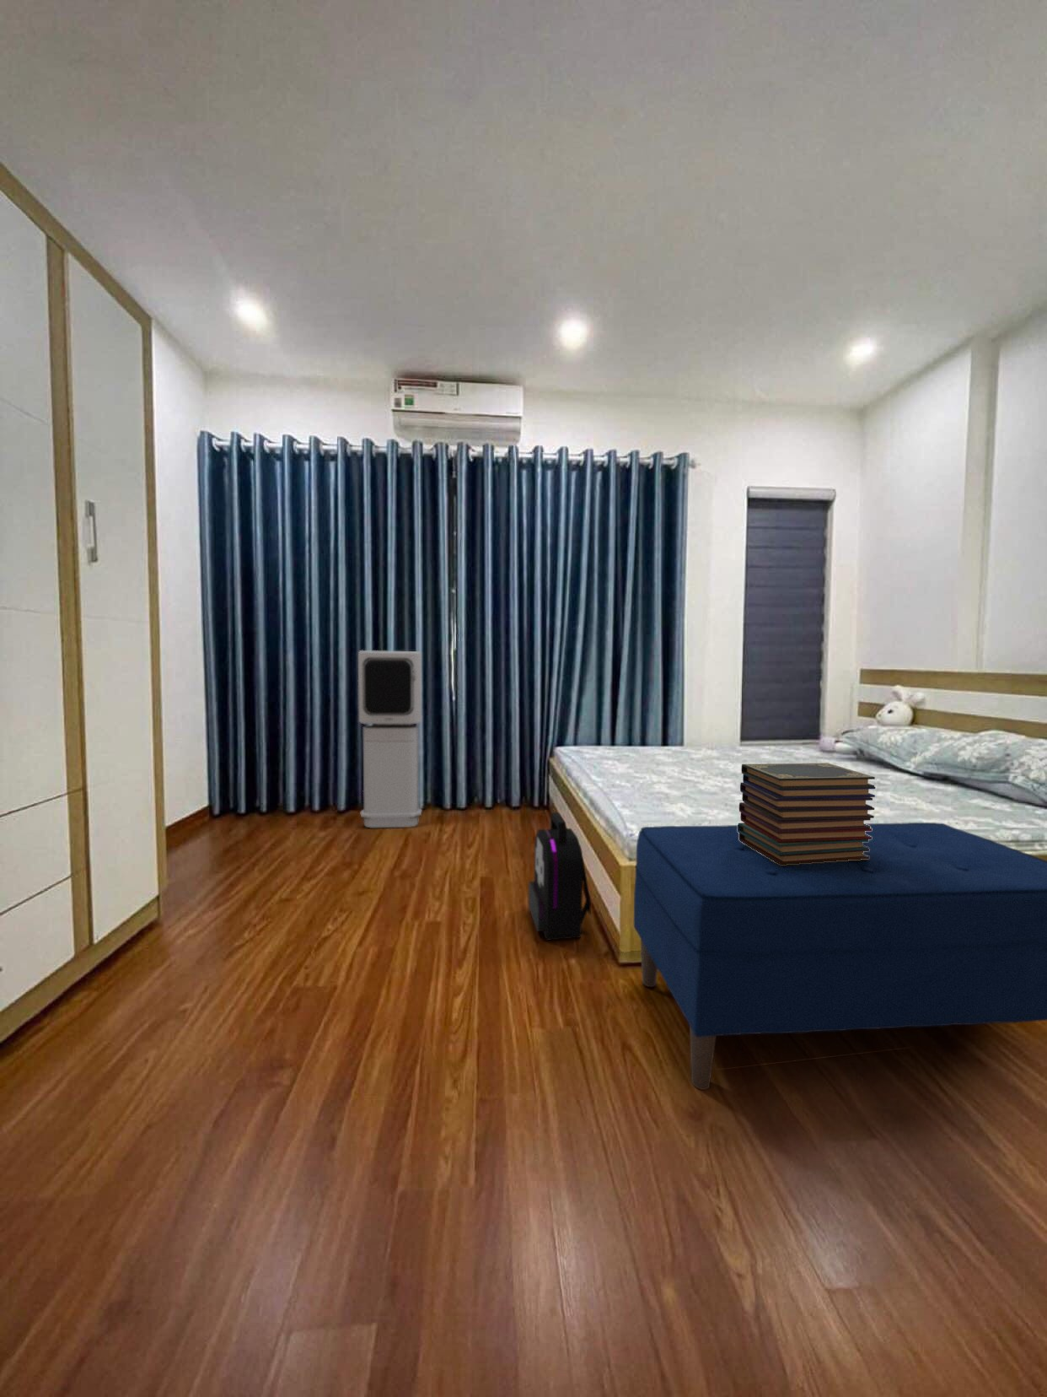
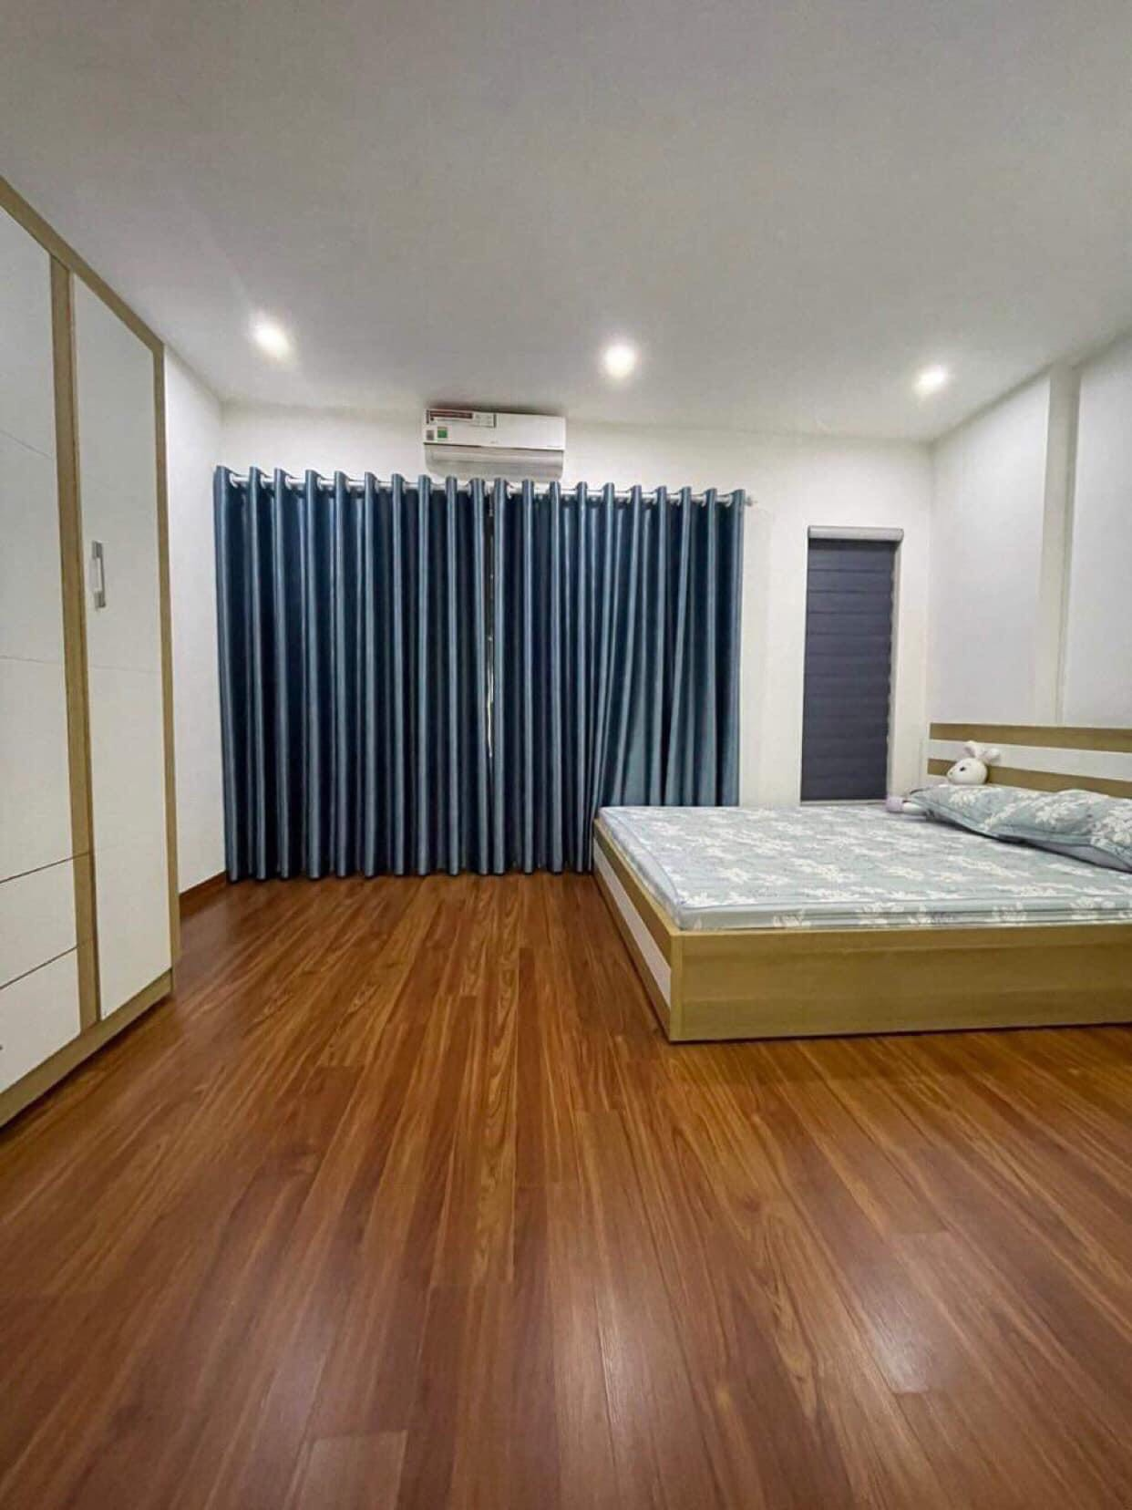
- bench (839, 936)
- backpack (560, 870)
- book stack (803, 810)
- air purifier (393, 736)
